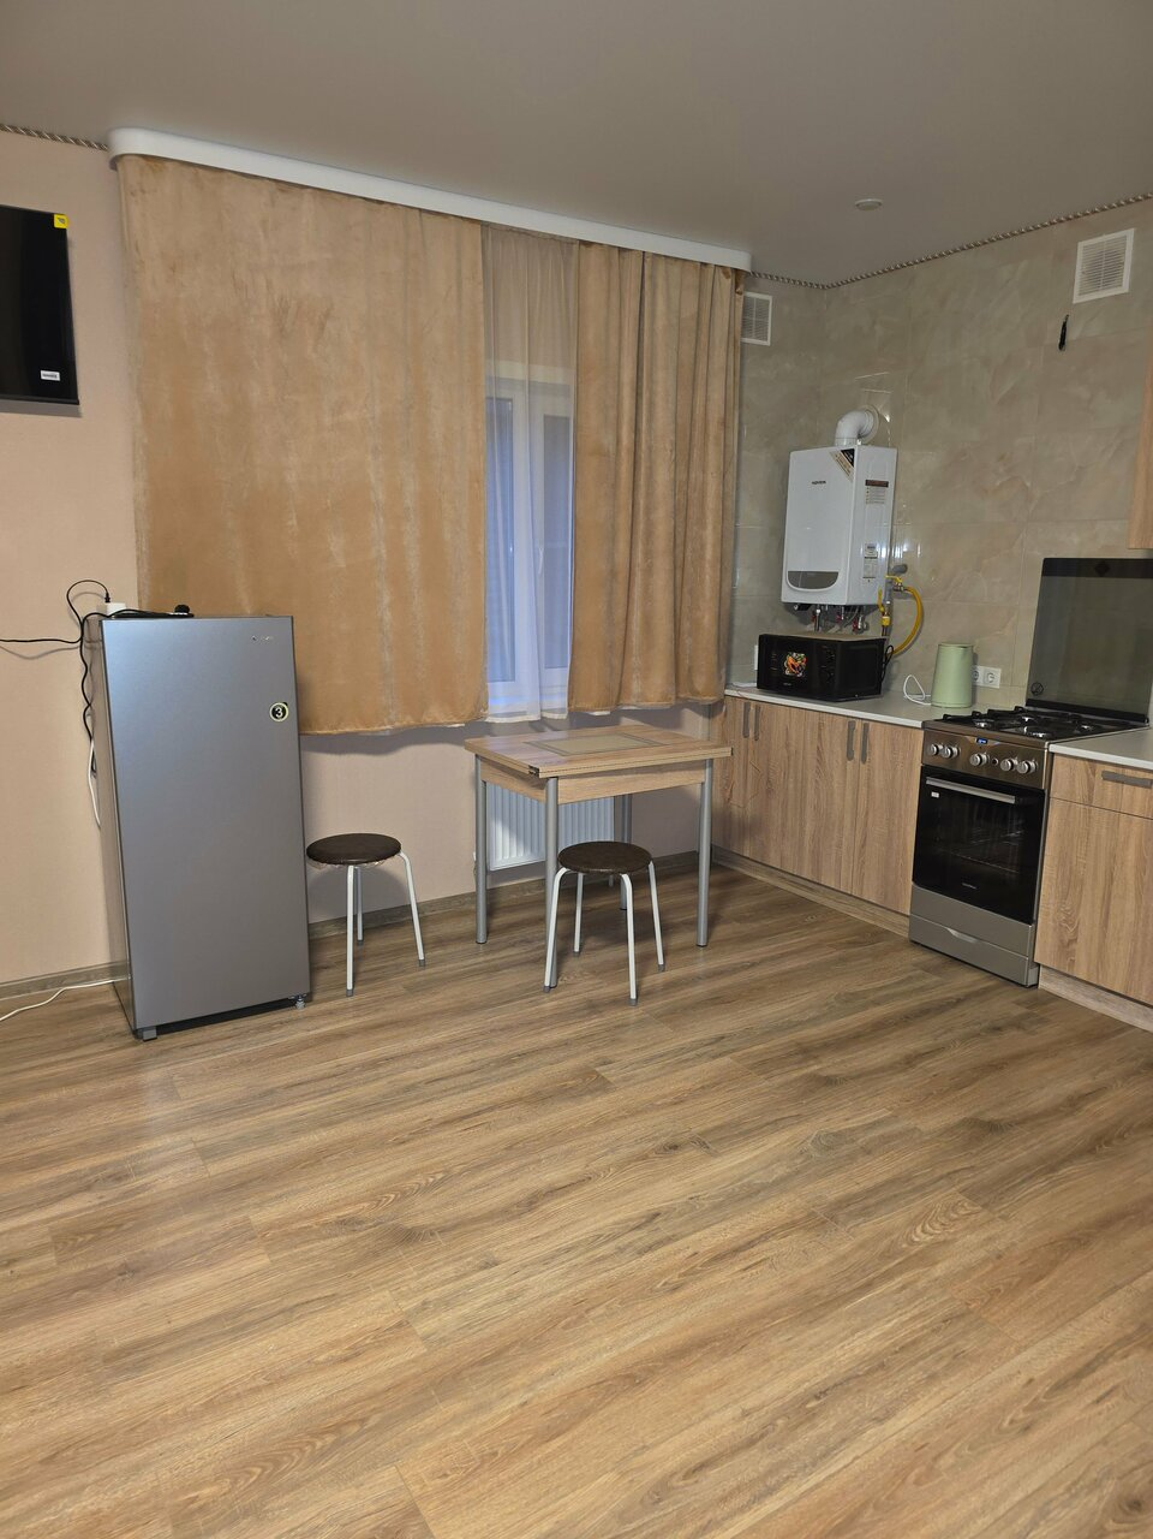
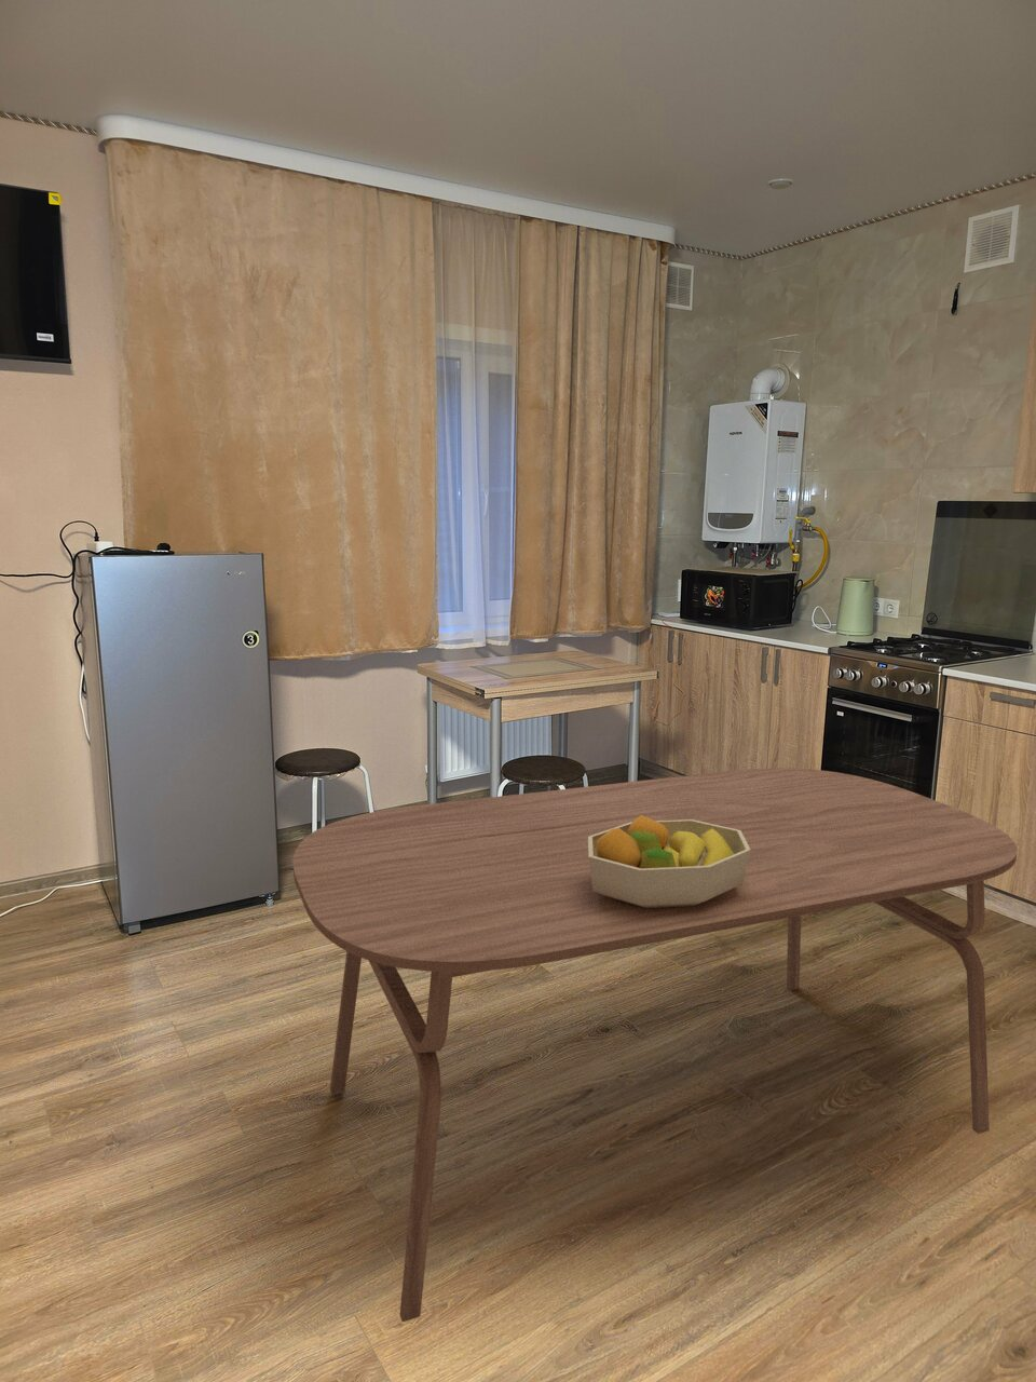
+ dining table (652, 942)
+ fruit bowl (667, 854)
